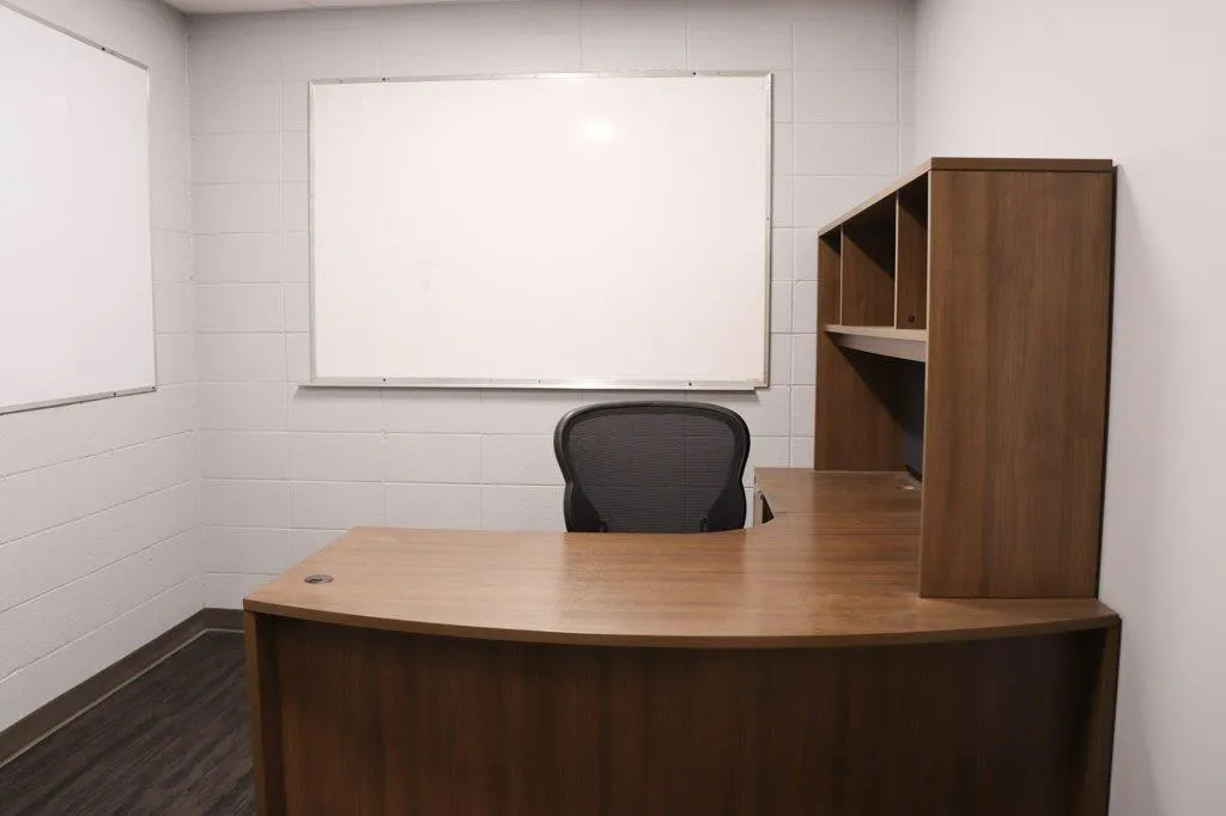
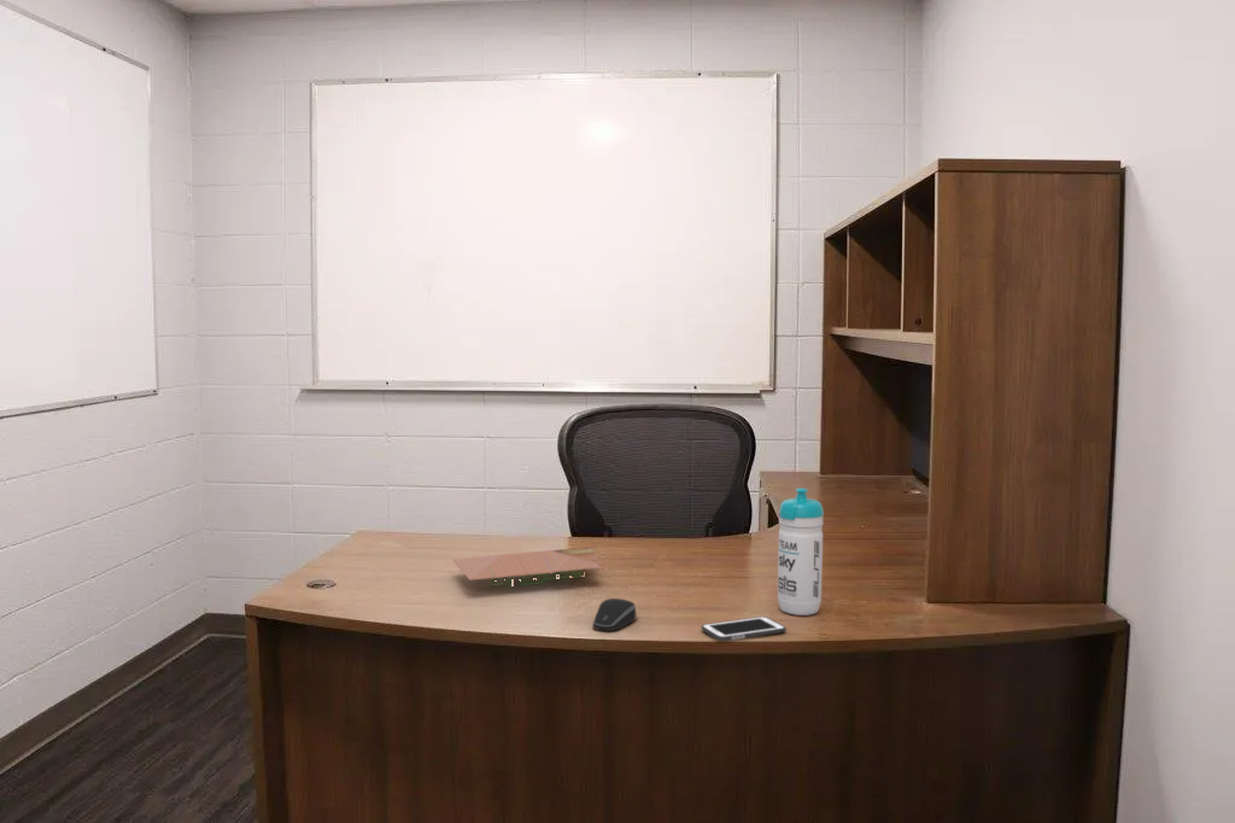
+ cell phone (743, 628)
+ water bottle (800, 549)
+ document tray (531, 566)
+ computer mouse (614, 611)
